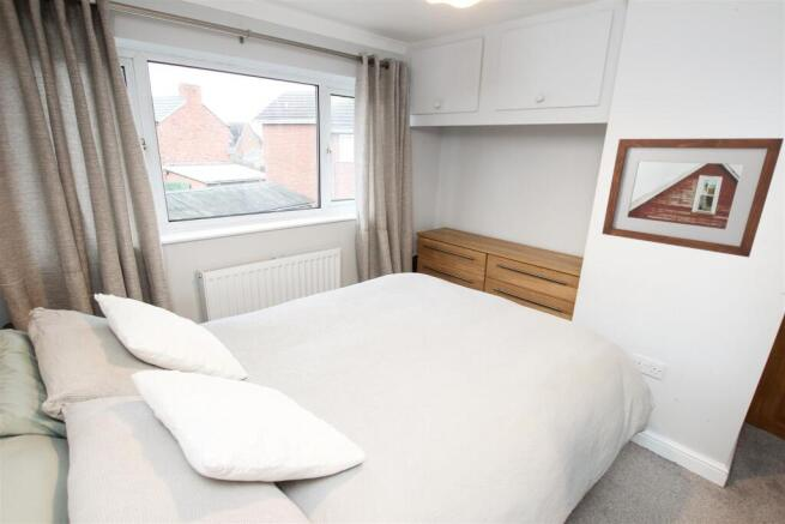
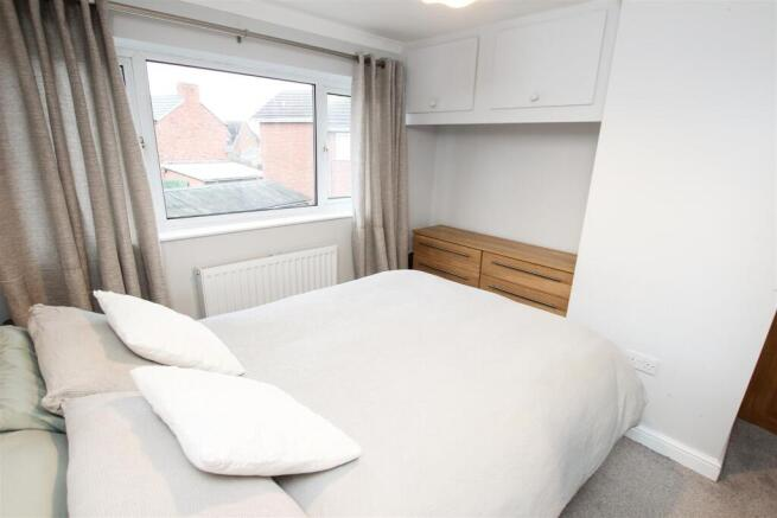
- picture frame (680, 193)
